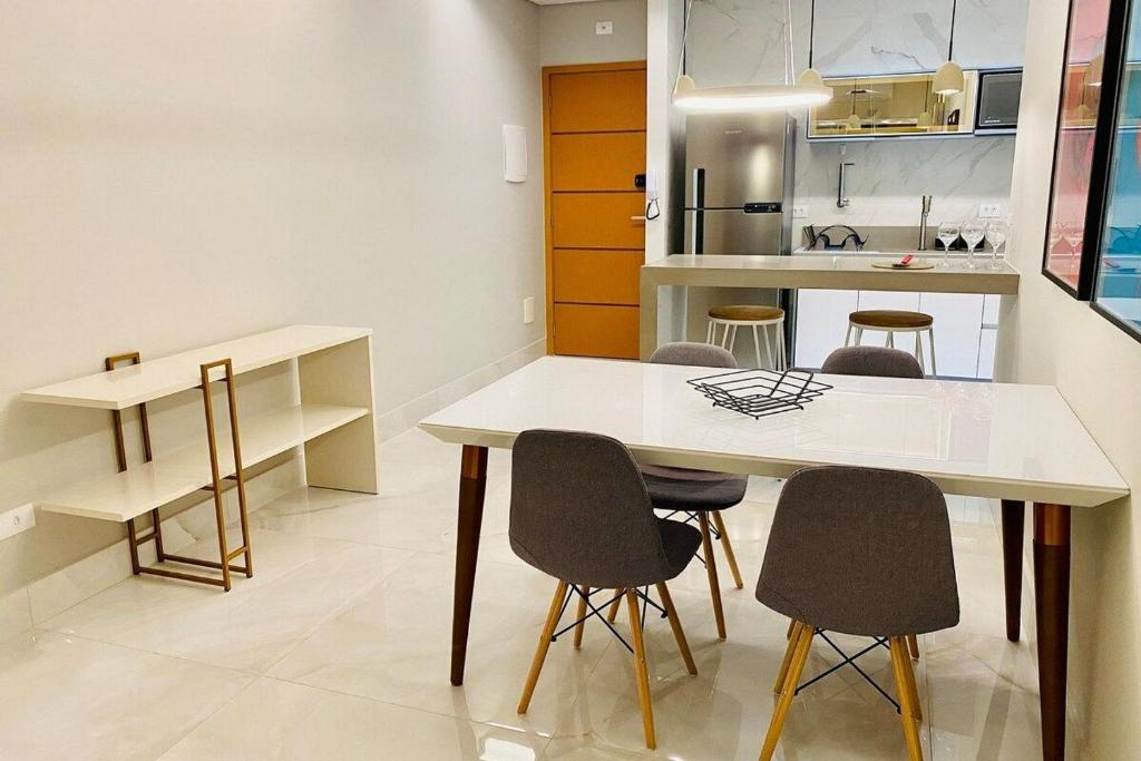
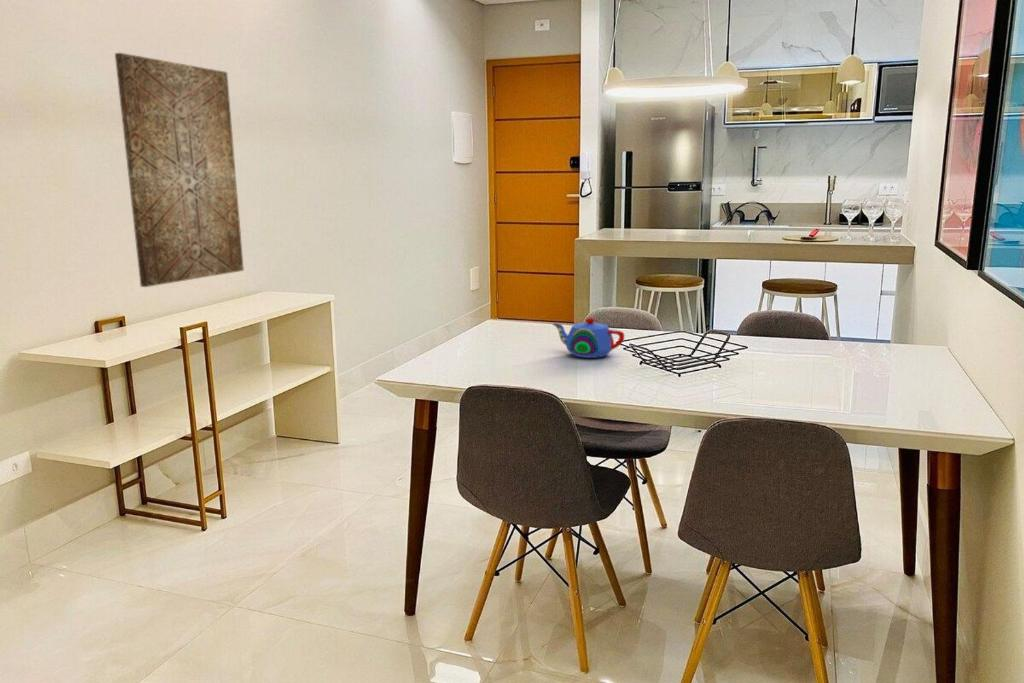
+ wall art (185, 173)
+ teapot (587, 336)
